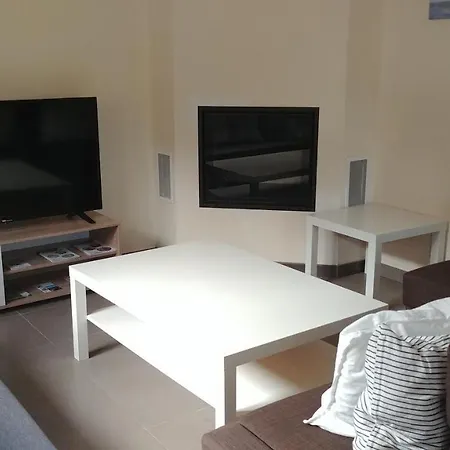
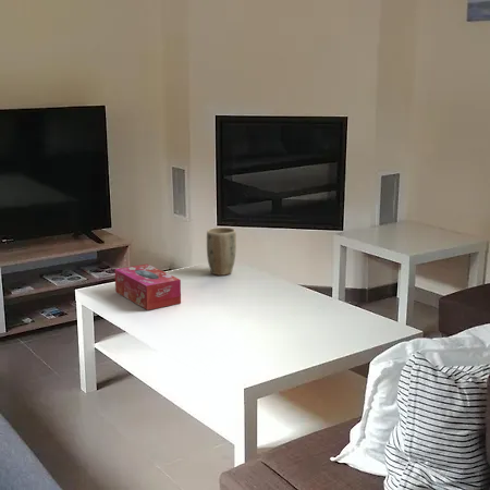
+ tissue box (147, 285)
+ plant pot (221, 252)
